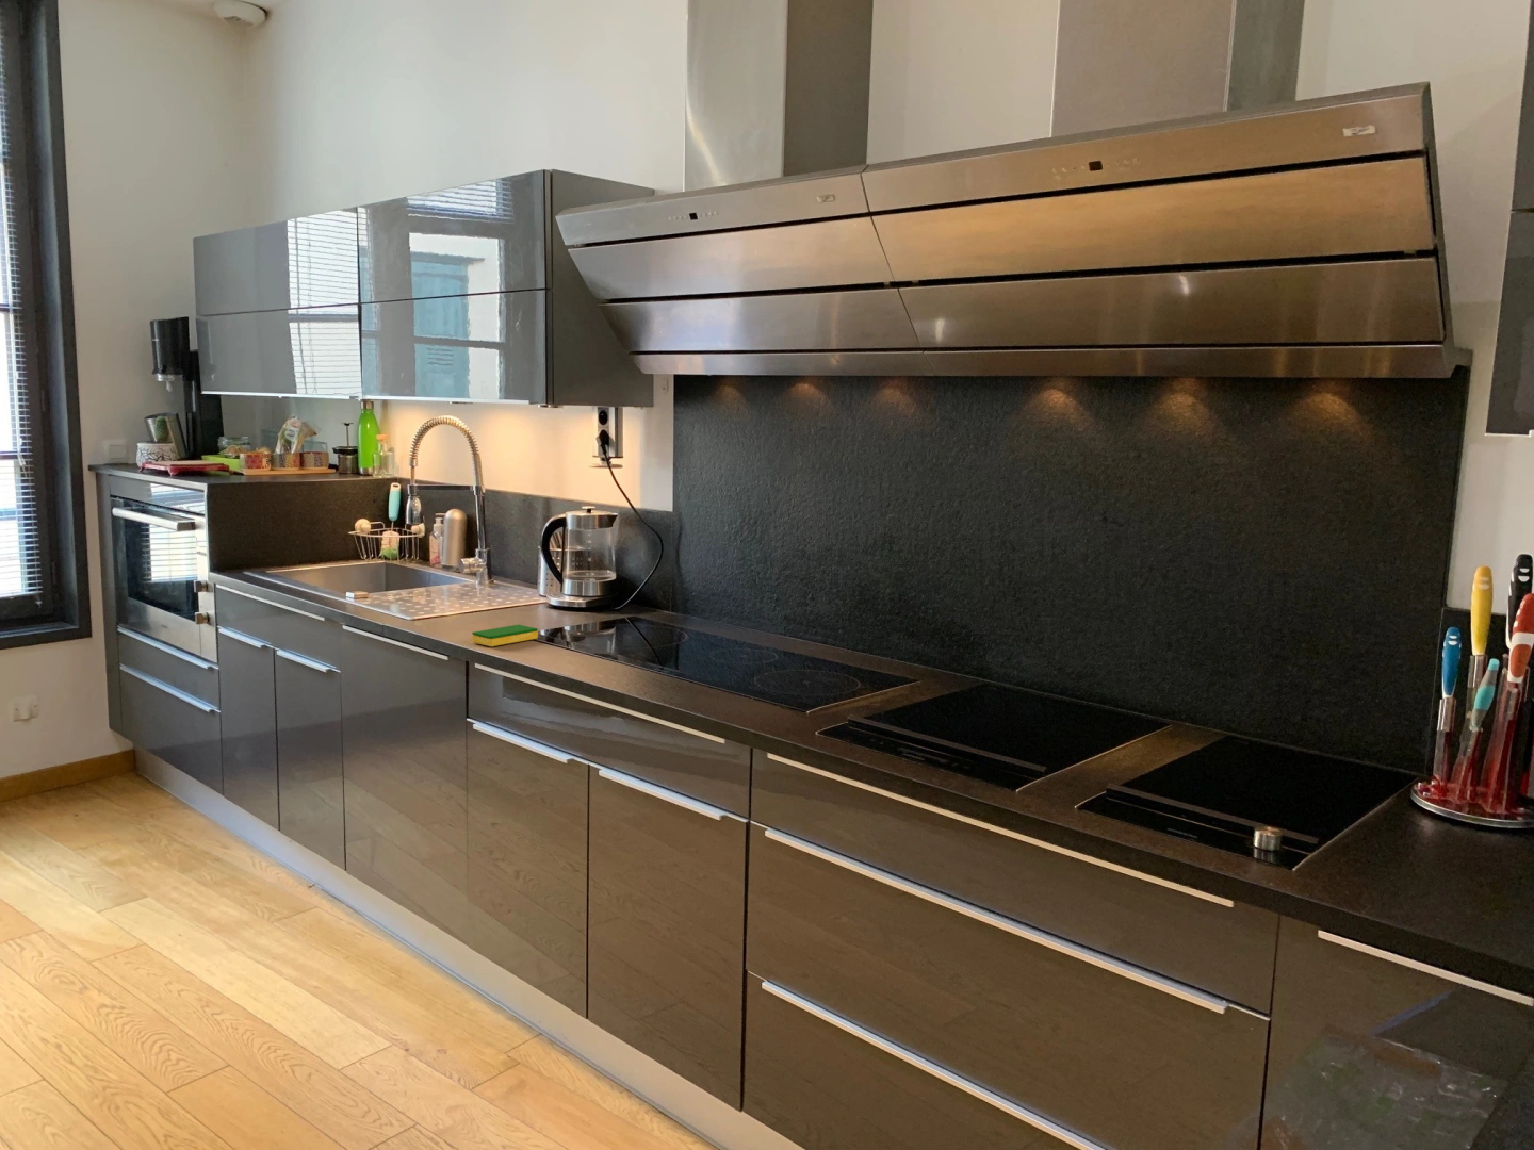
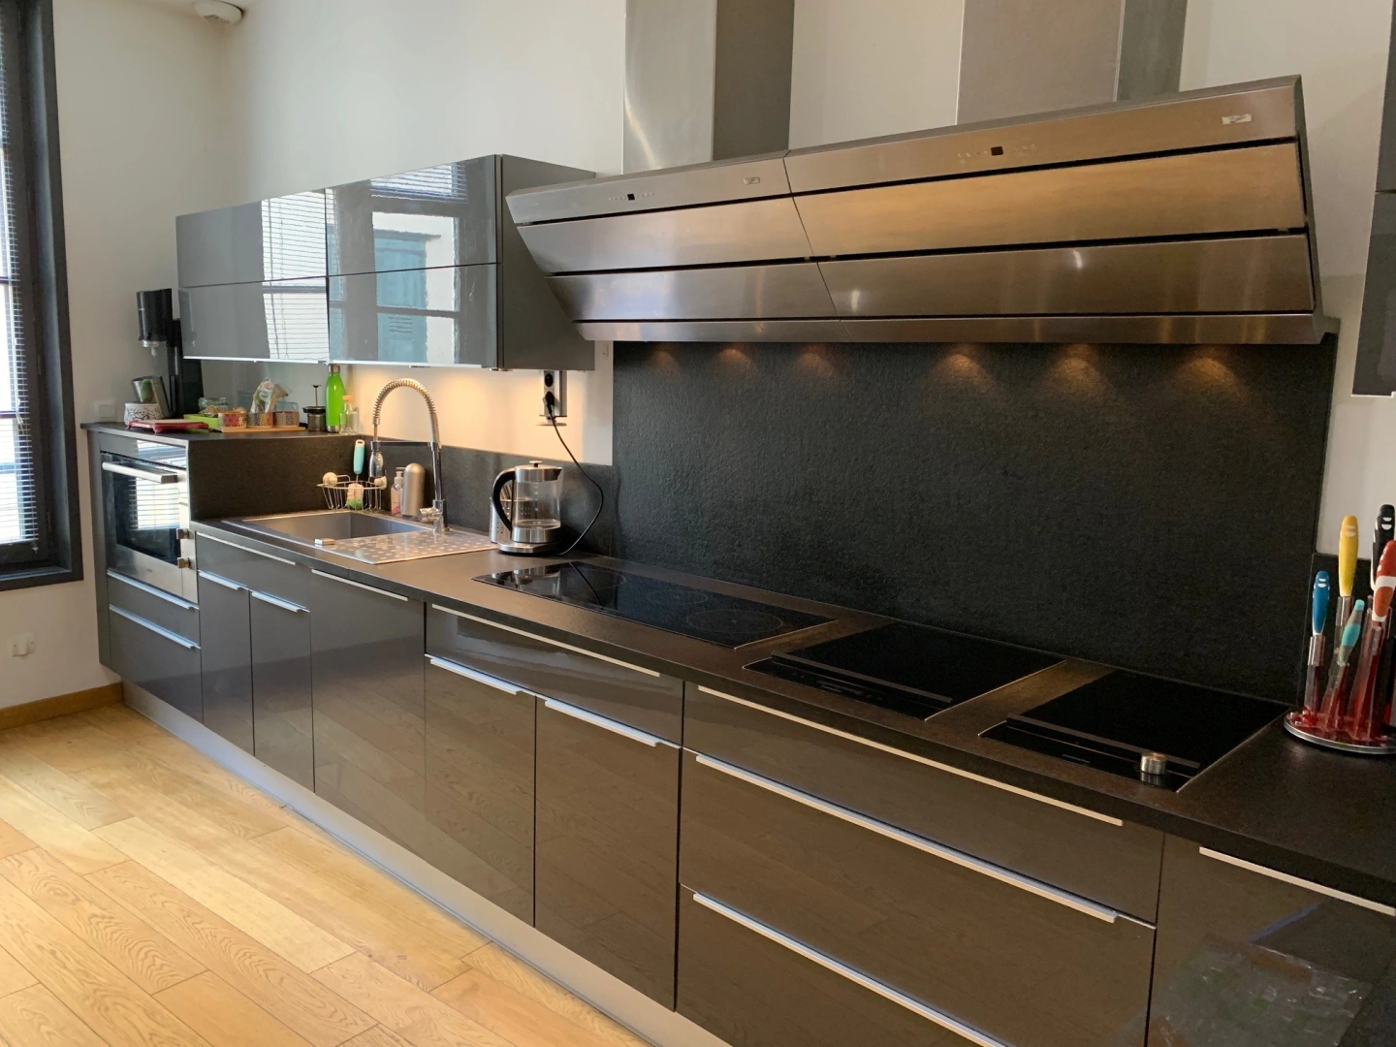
- dish sponge (505, 634)
